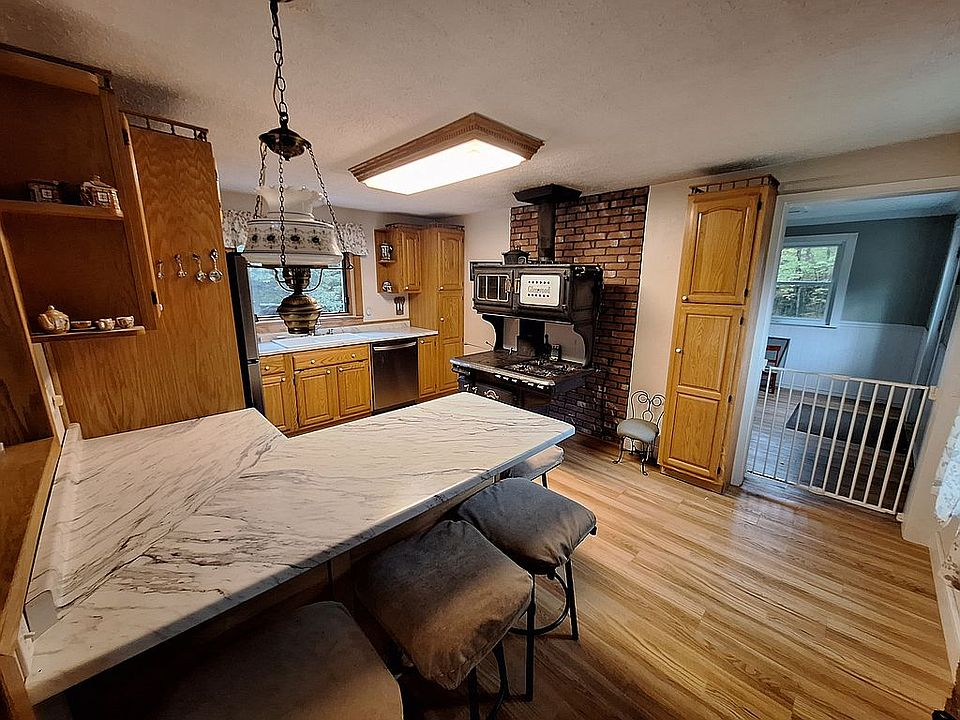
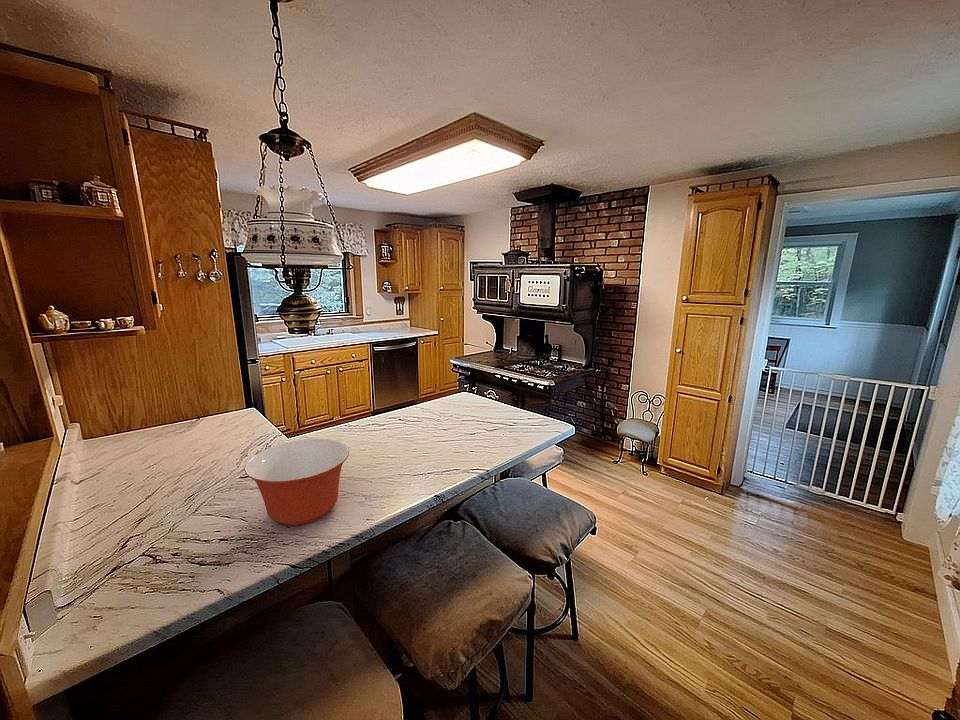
+ mixing bowl (302, 484)
